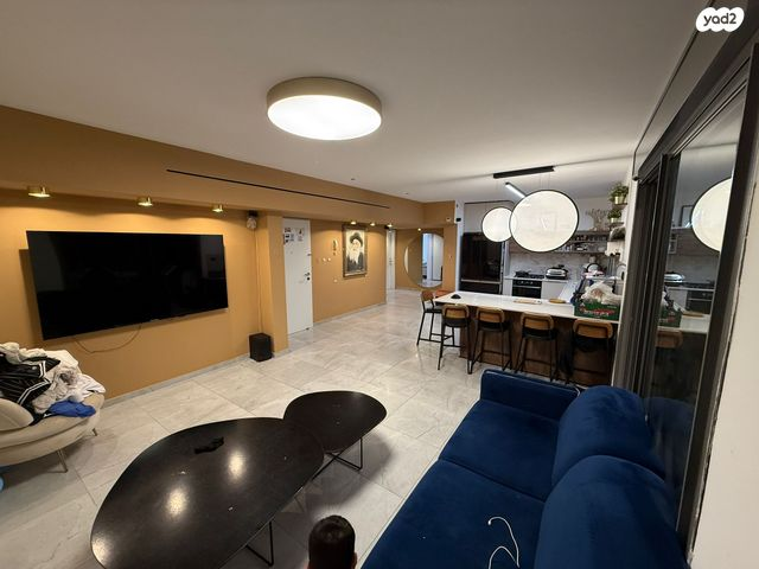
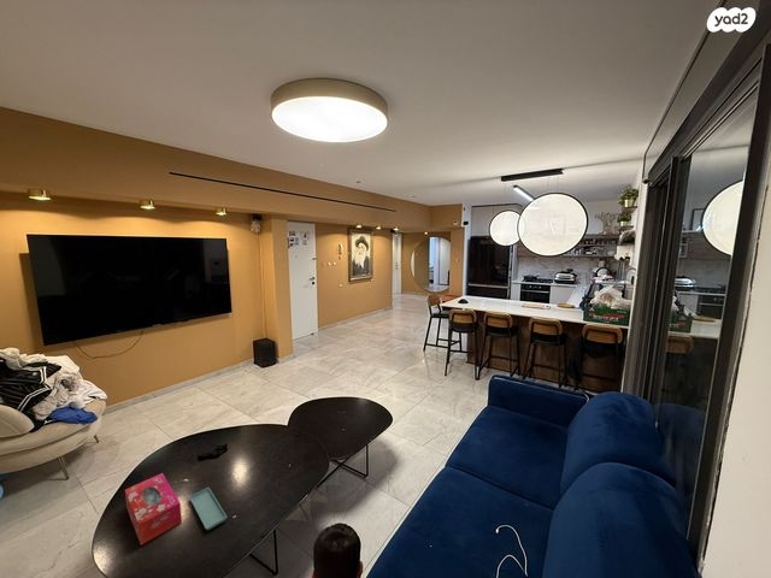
+ saucer (207, 508)
+ tissue box (152, 505)
